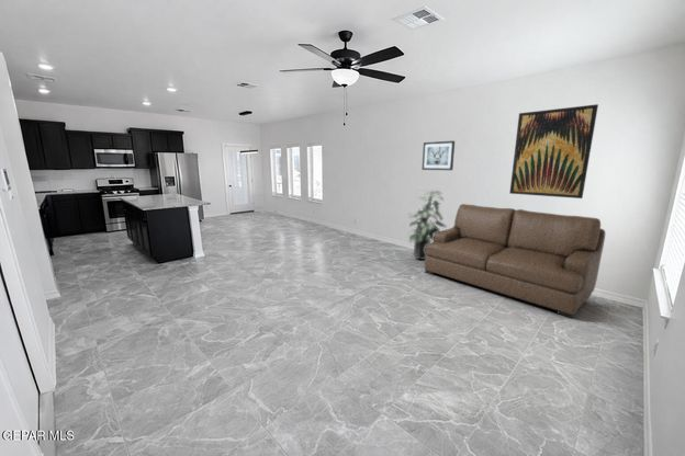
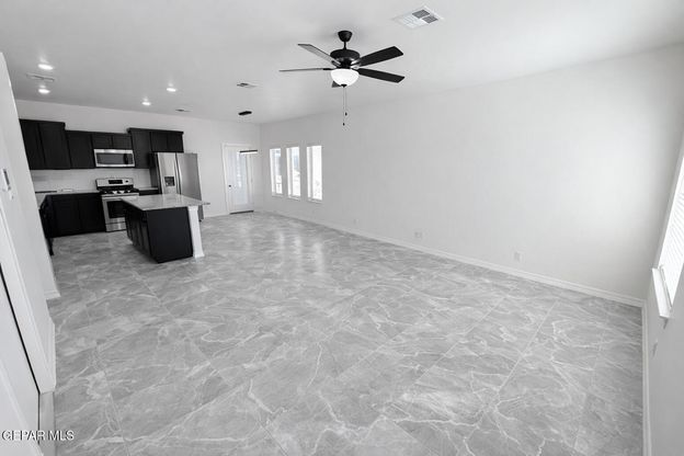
- indoor plant (424, 224)
- wall art (437, 156)
- sofa (504, 248)
- wall art (549, 153)
